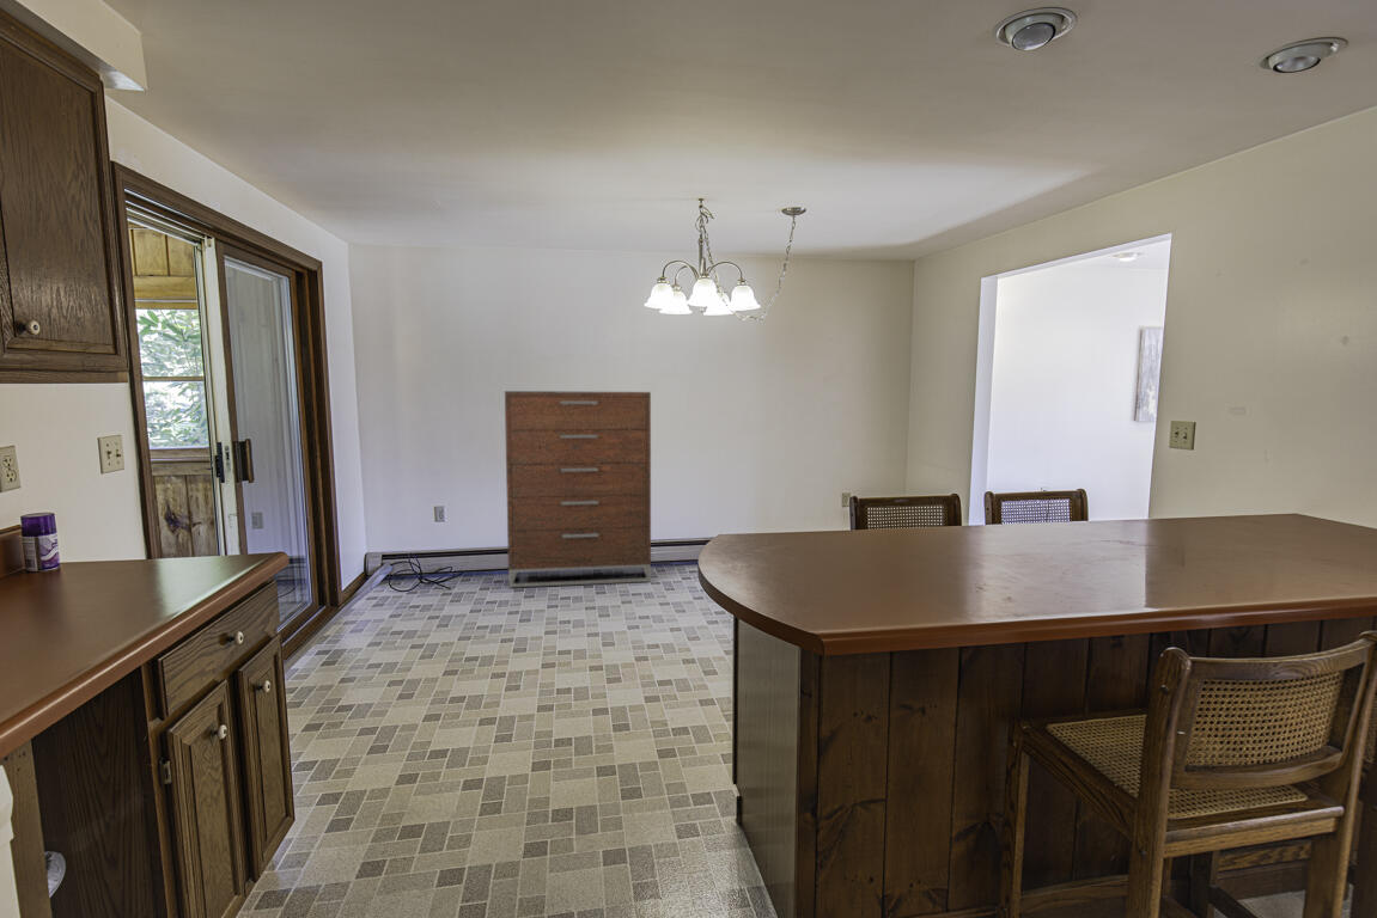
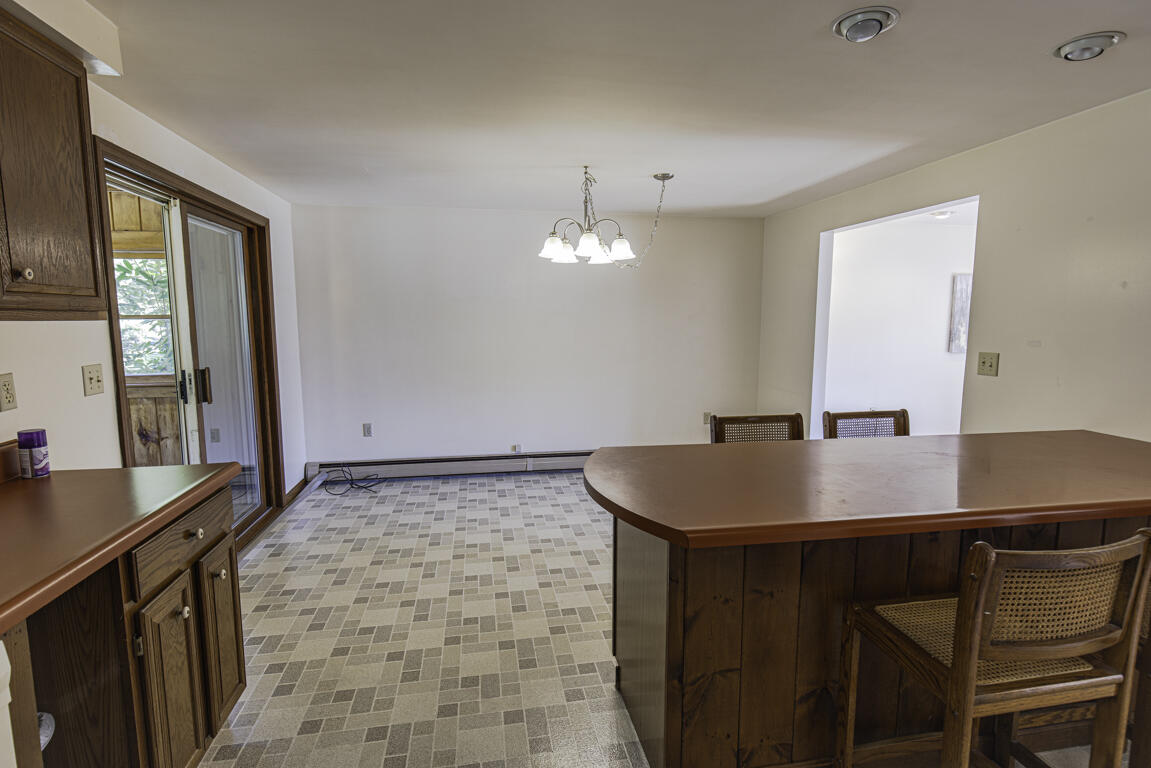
- dresser (579, 484)
